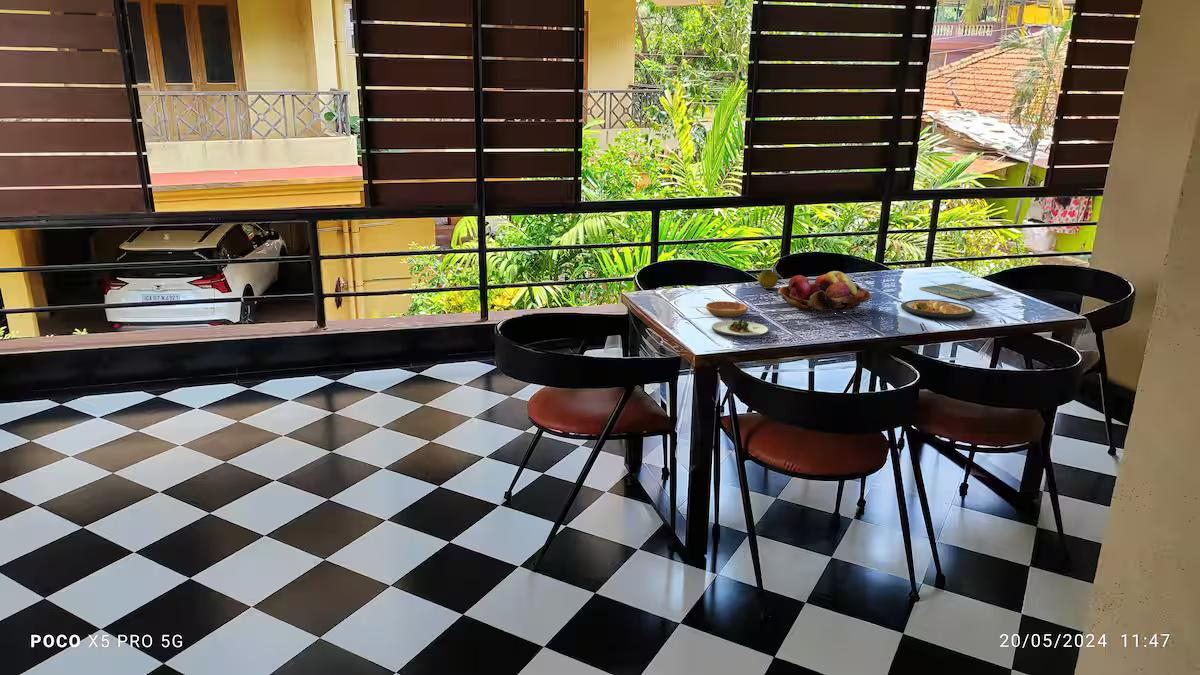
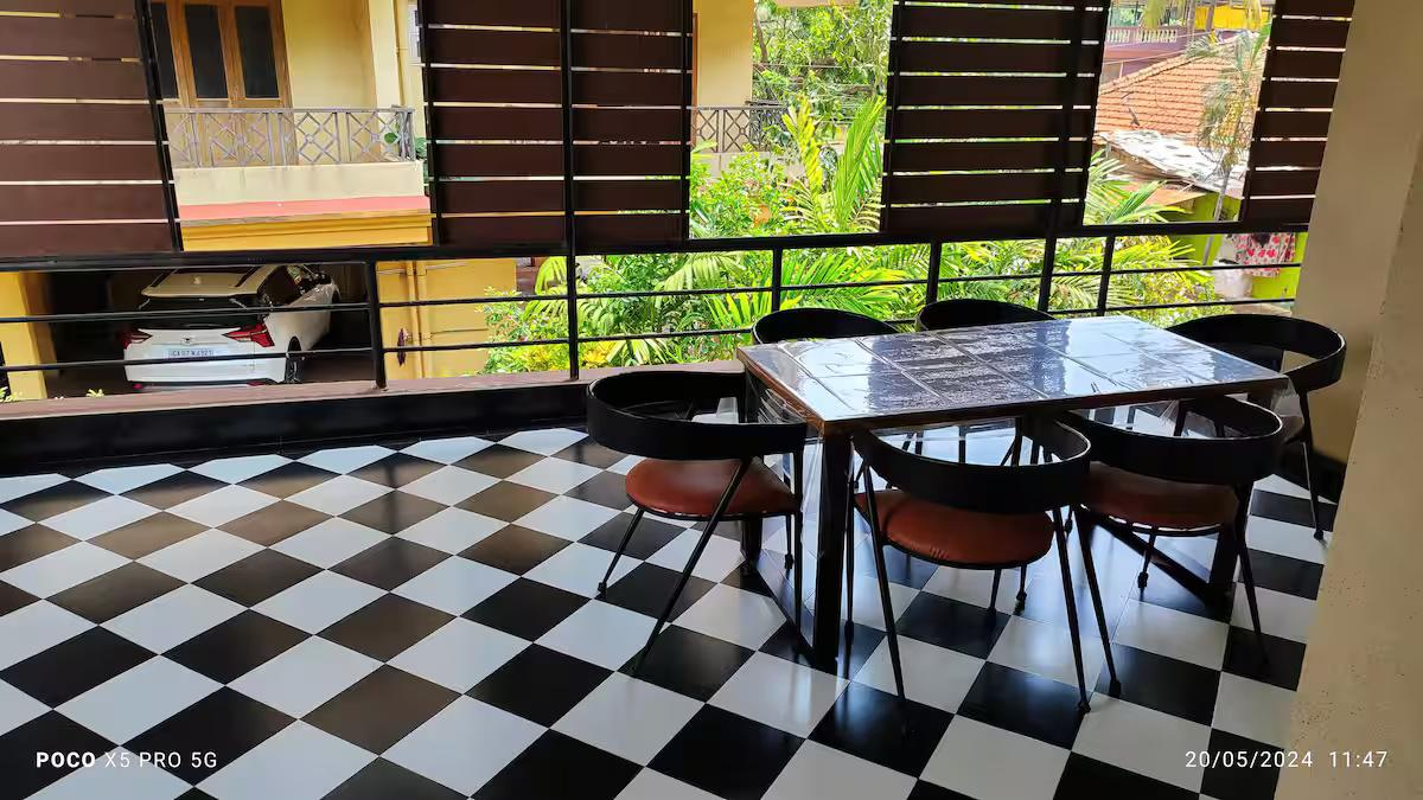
- fruit (768, 279)
- drink coaster (956, 291)
- salad plate (739, 325)
- fruit basket (826, 290)
- saucer (726, 309)
- dish (938, 307)
